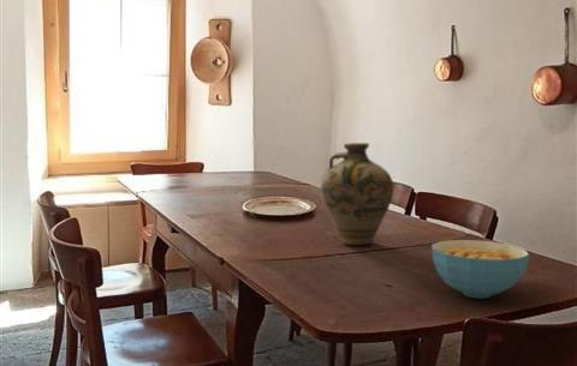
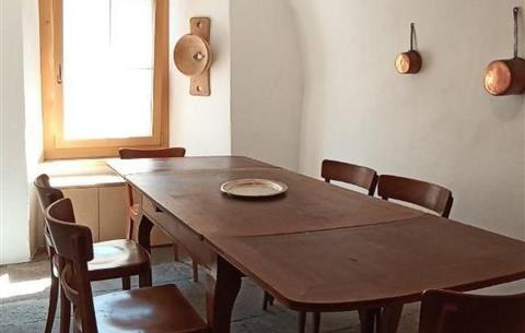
- cereal bowl (477, 271)
- jug (356, 192)
